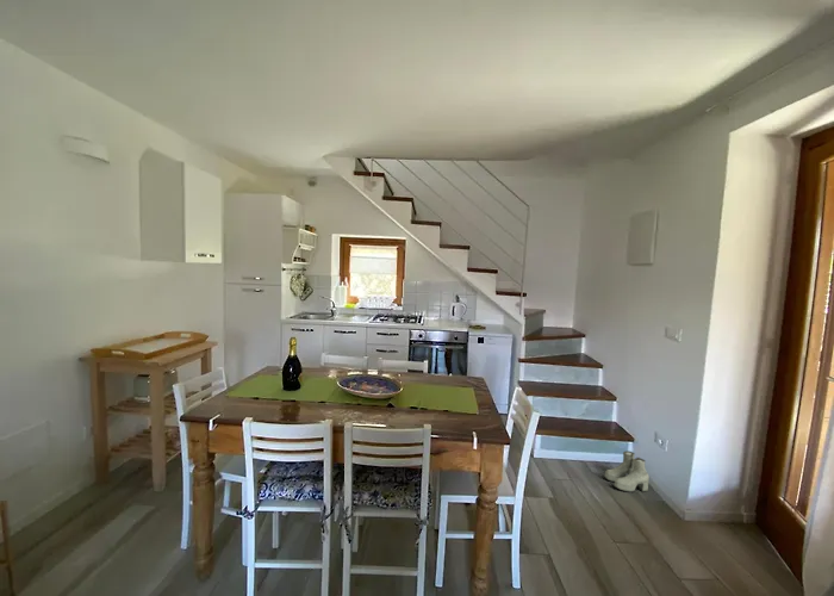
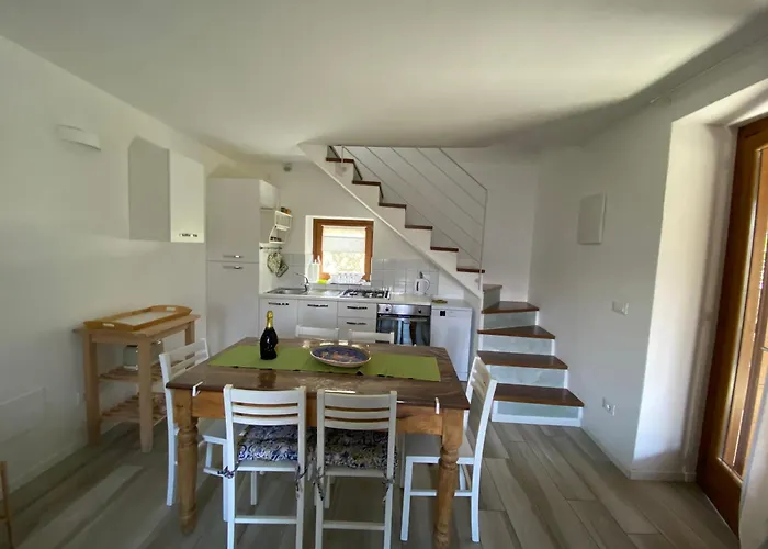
- boots (627, 470)
